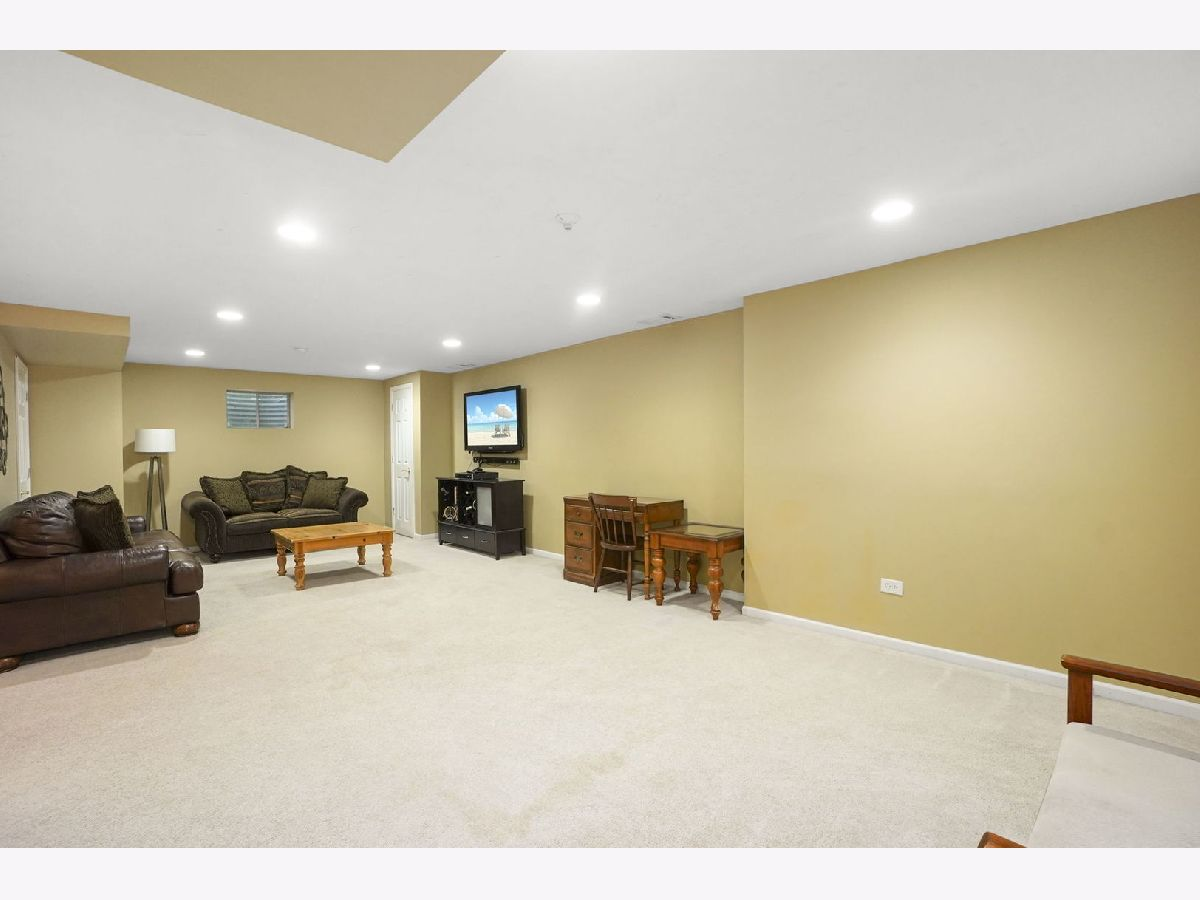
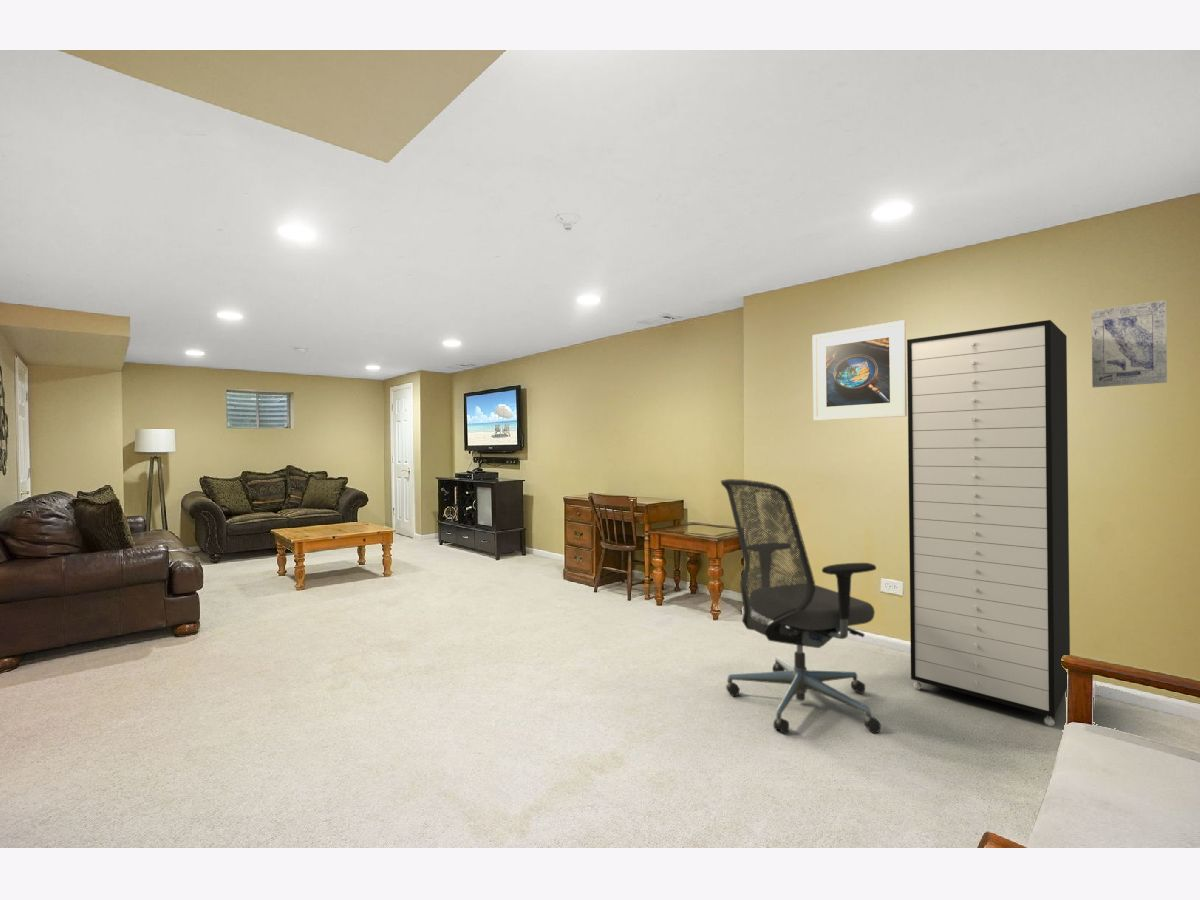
+ storage cabinet (987, 514)
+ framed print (856, 373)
+ wall art (1128, 345)
+ office chair (805, 589)
